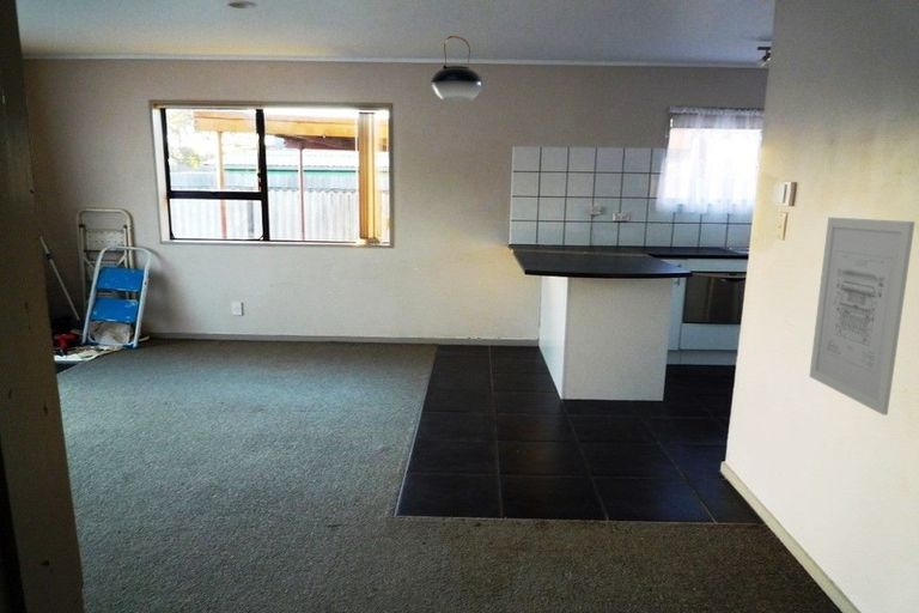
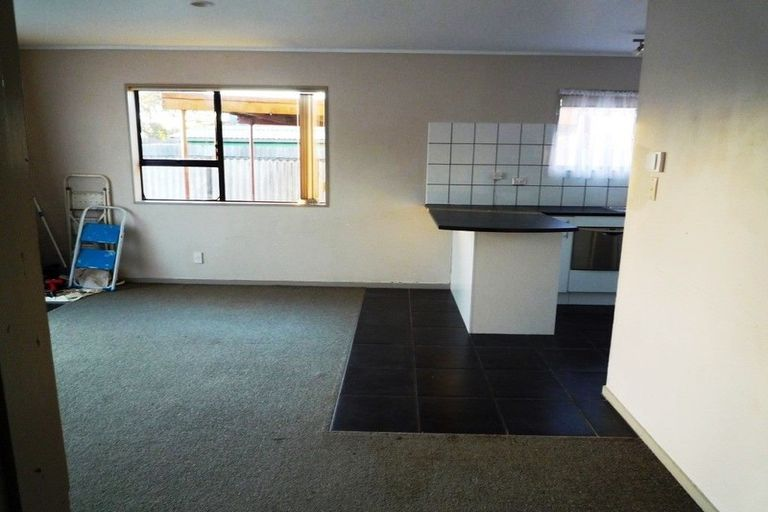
- pendant light (456, 68)
- wall art (856, 308)
